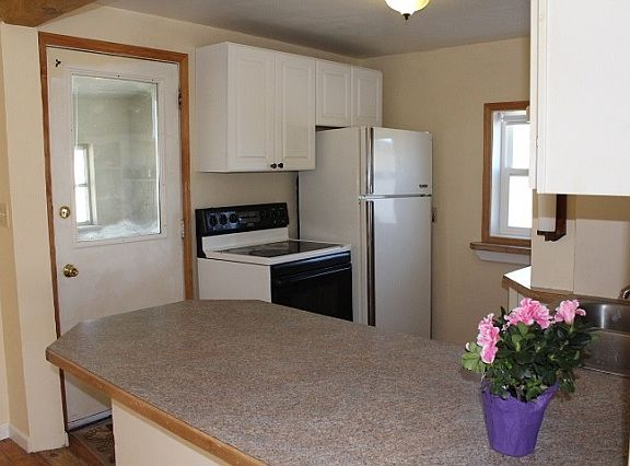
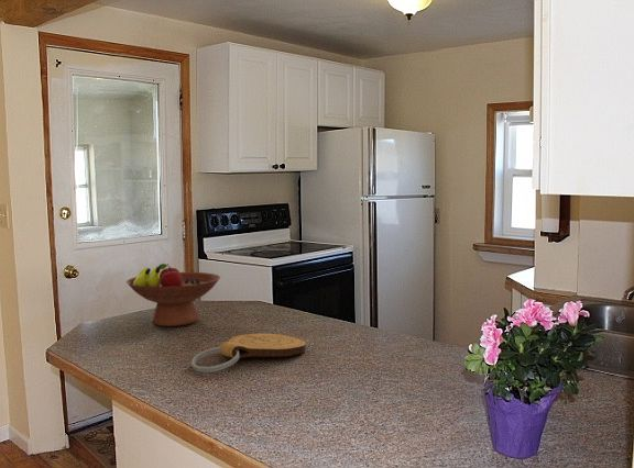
+ key chain (247, 348)
+ fruit bowl (174, 291)
